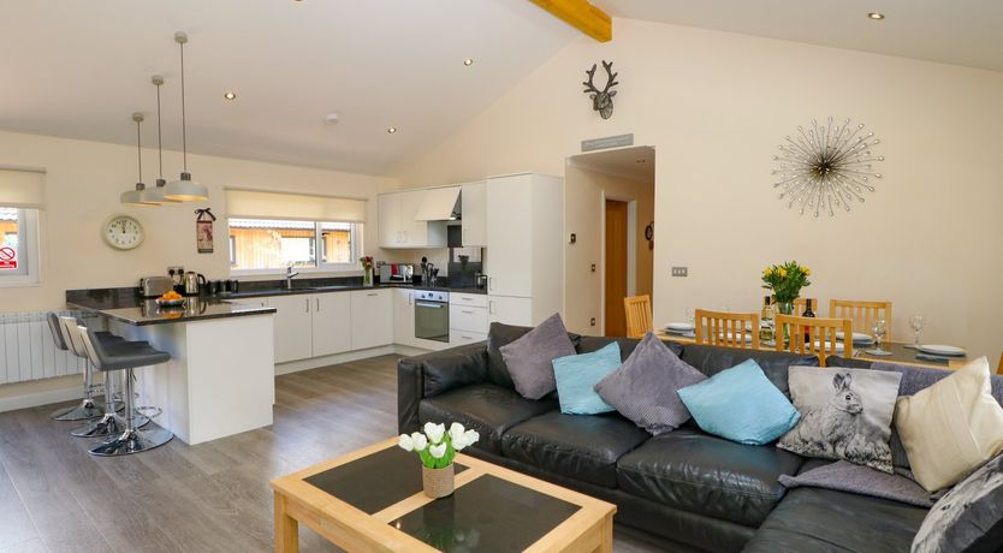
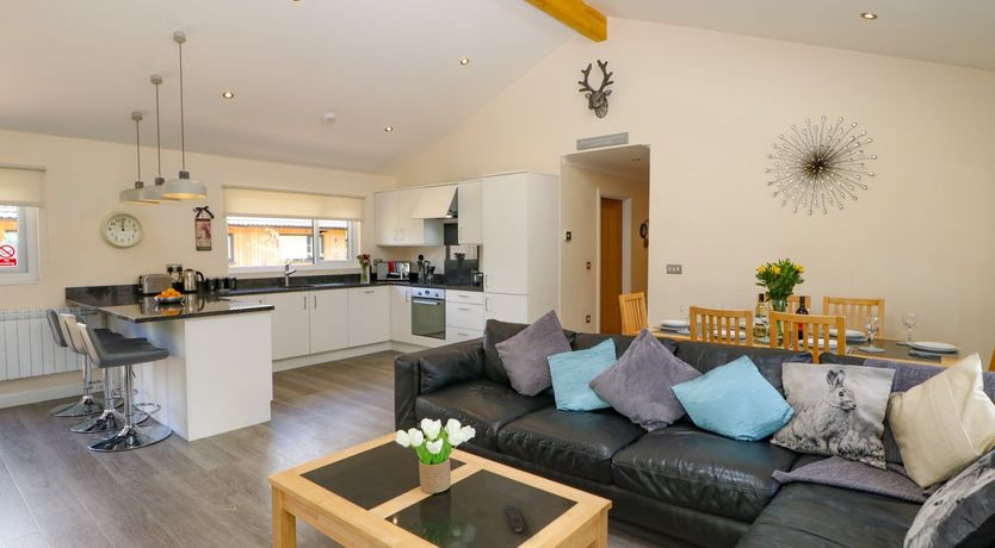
+ remote control (514, 517)
